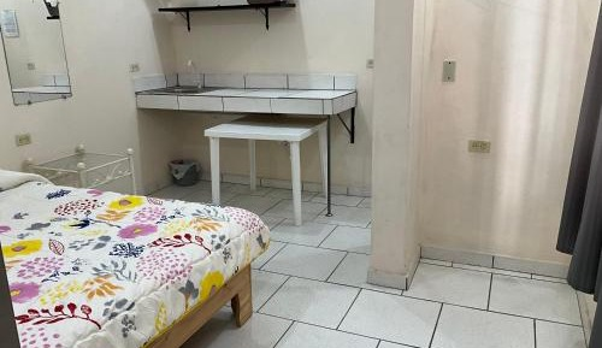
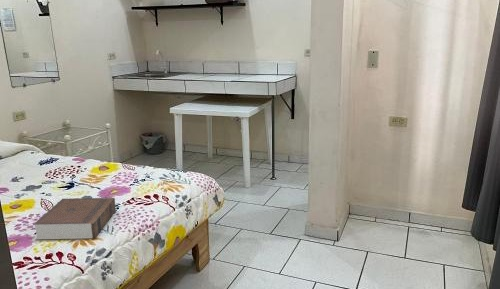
+ book (77, 217)
